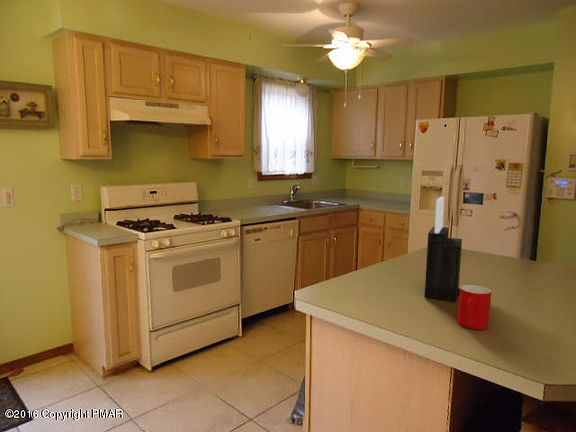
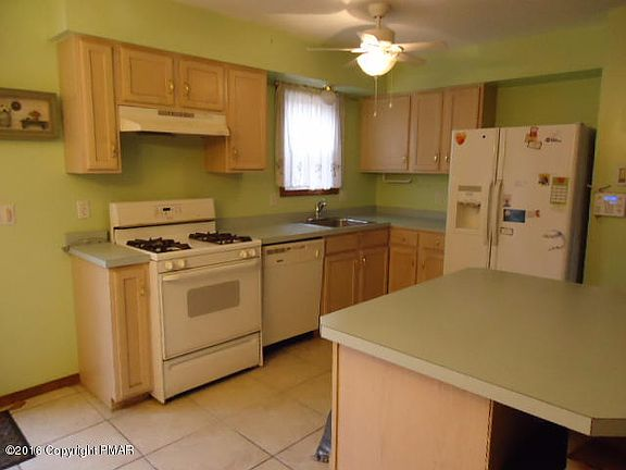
- cup (472, 308)
- knife block (448, 246)
